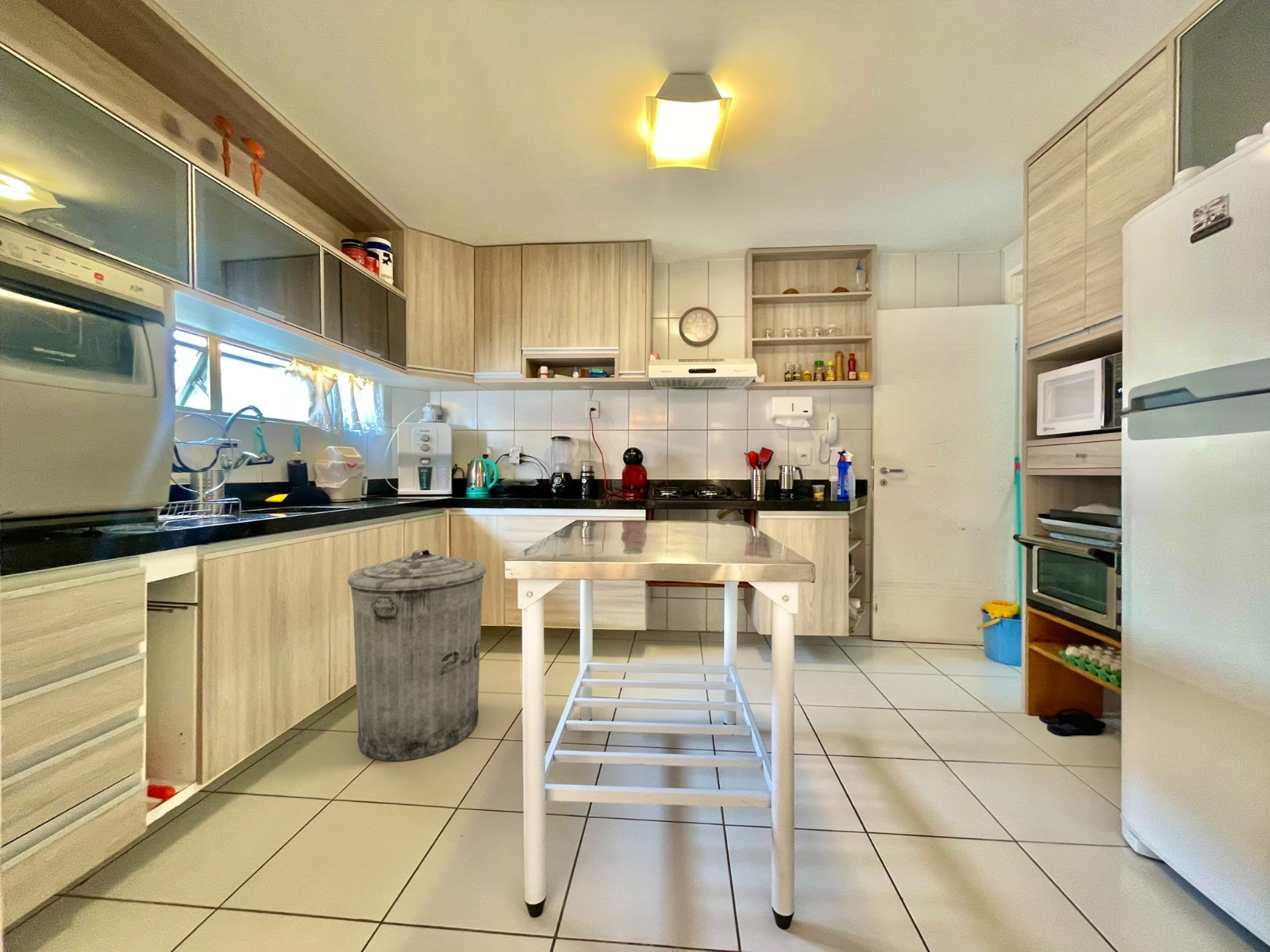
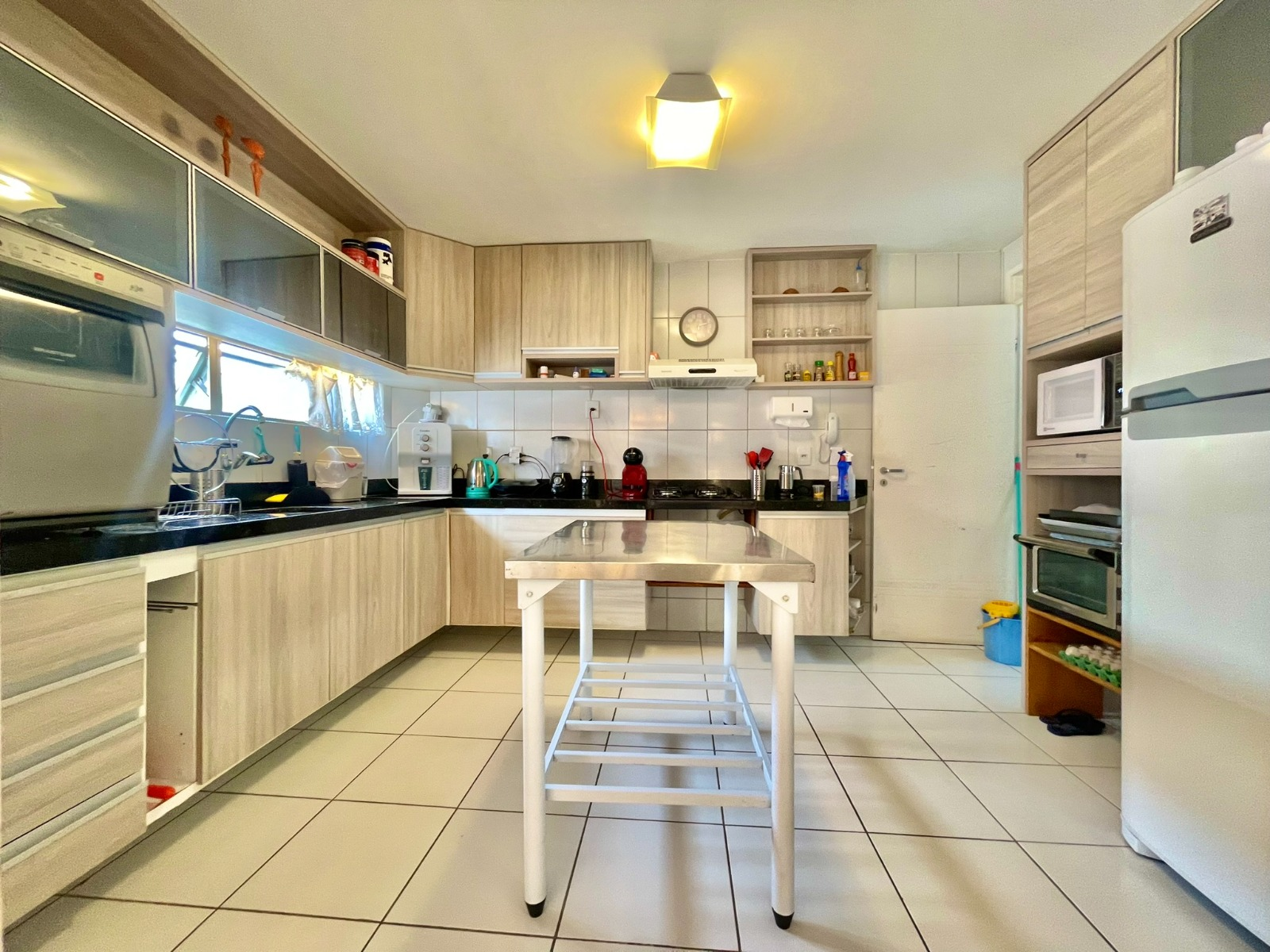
- trash can (421, 639)
